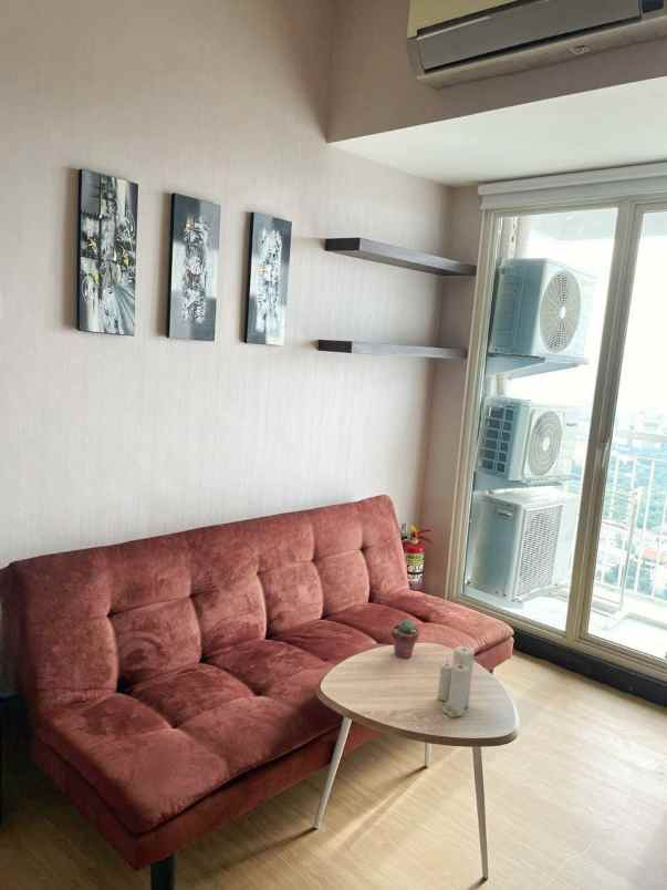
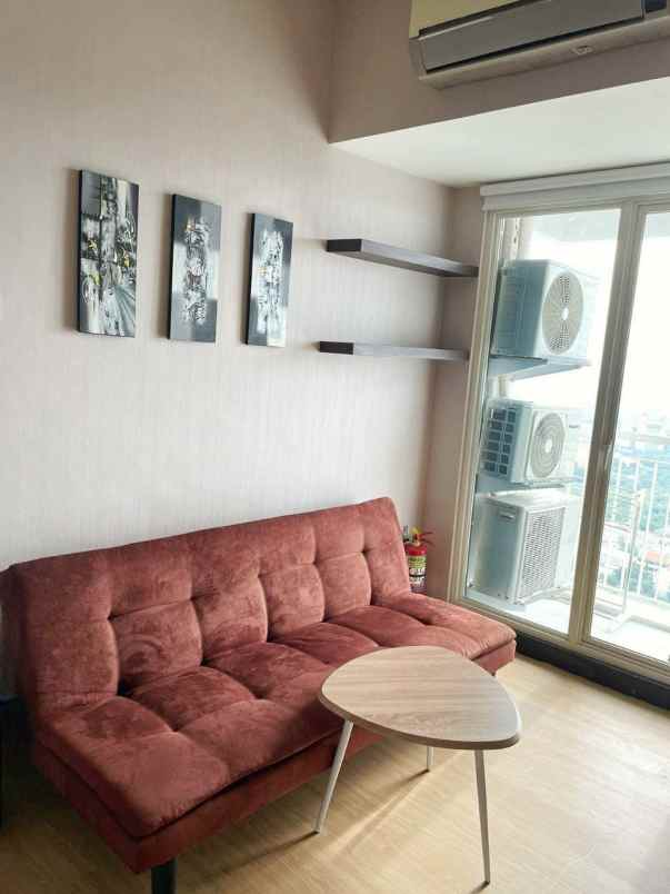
- candle (456, 674)
- potted succulent (405, 637)
